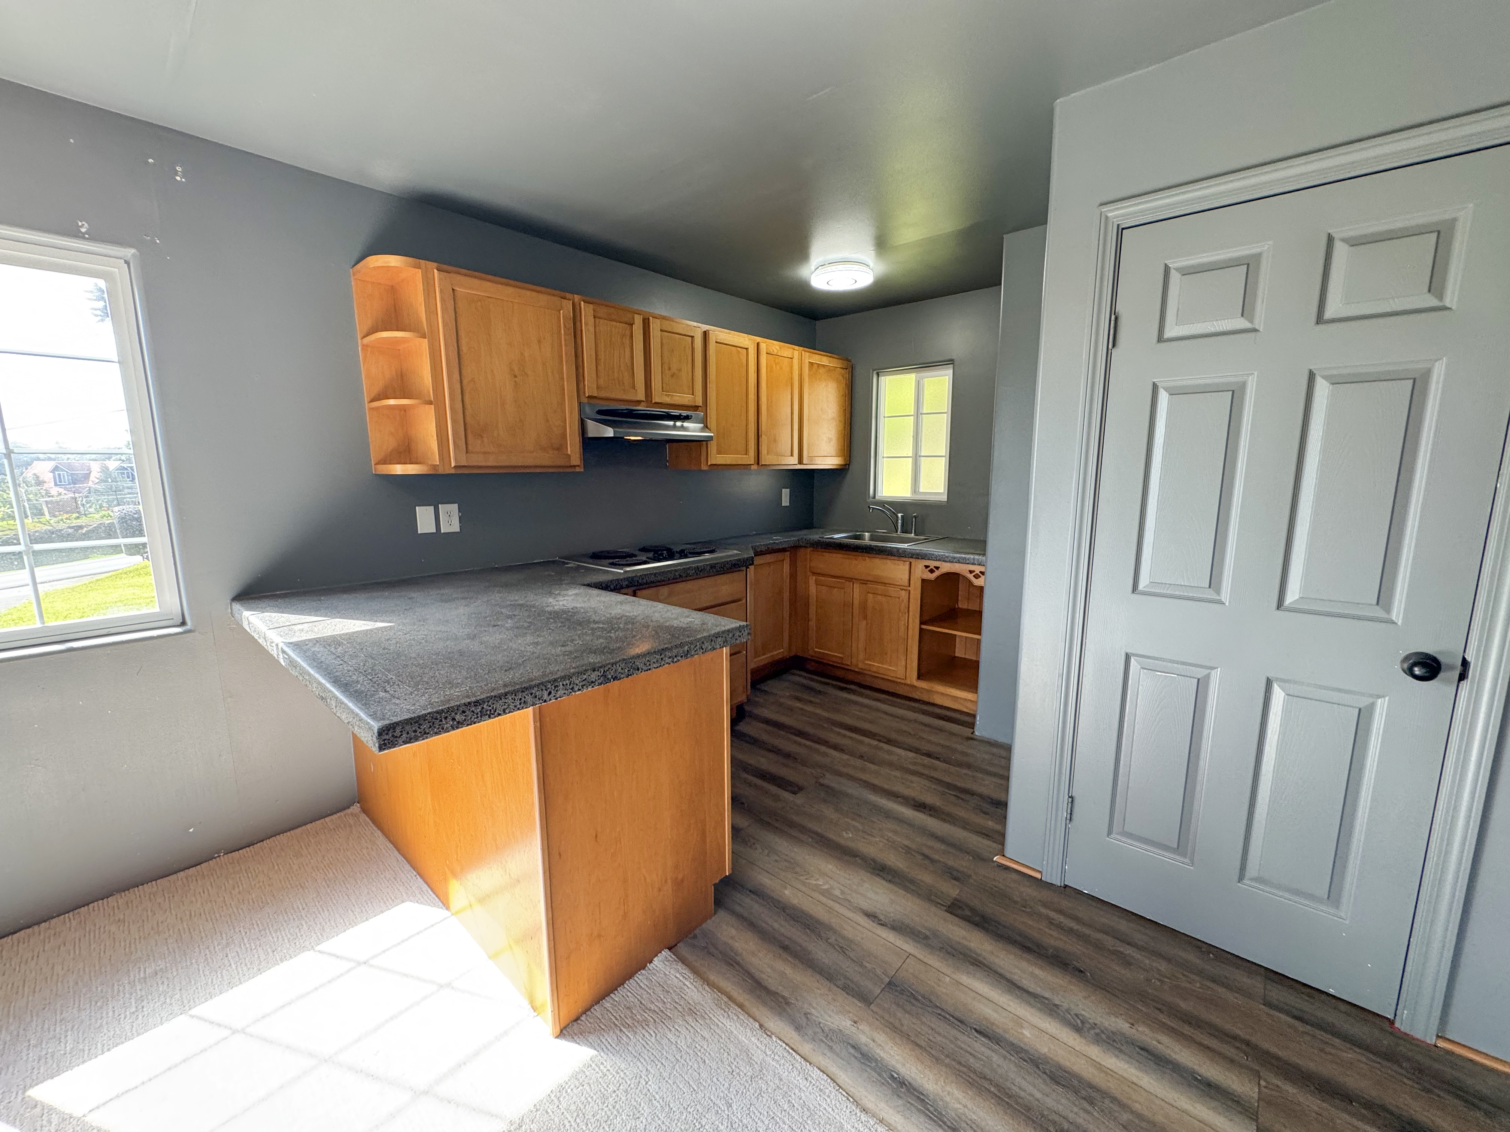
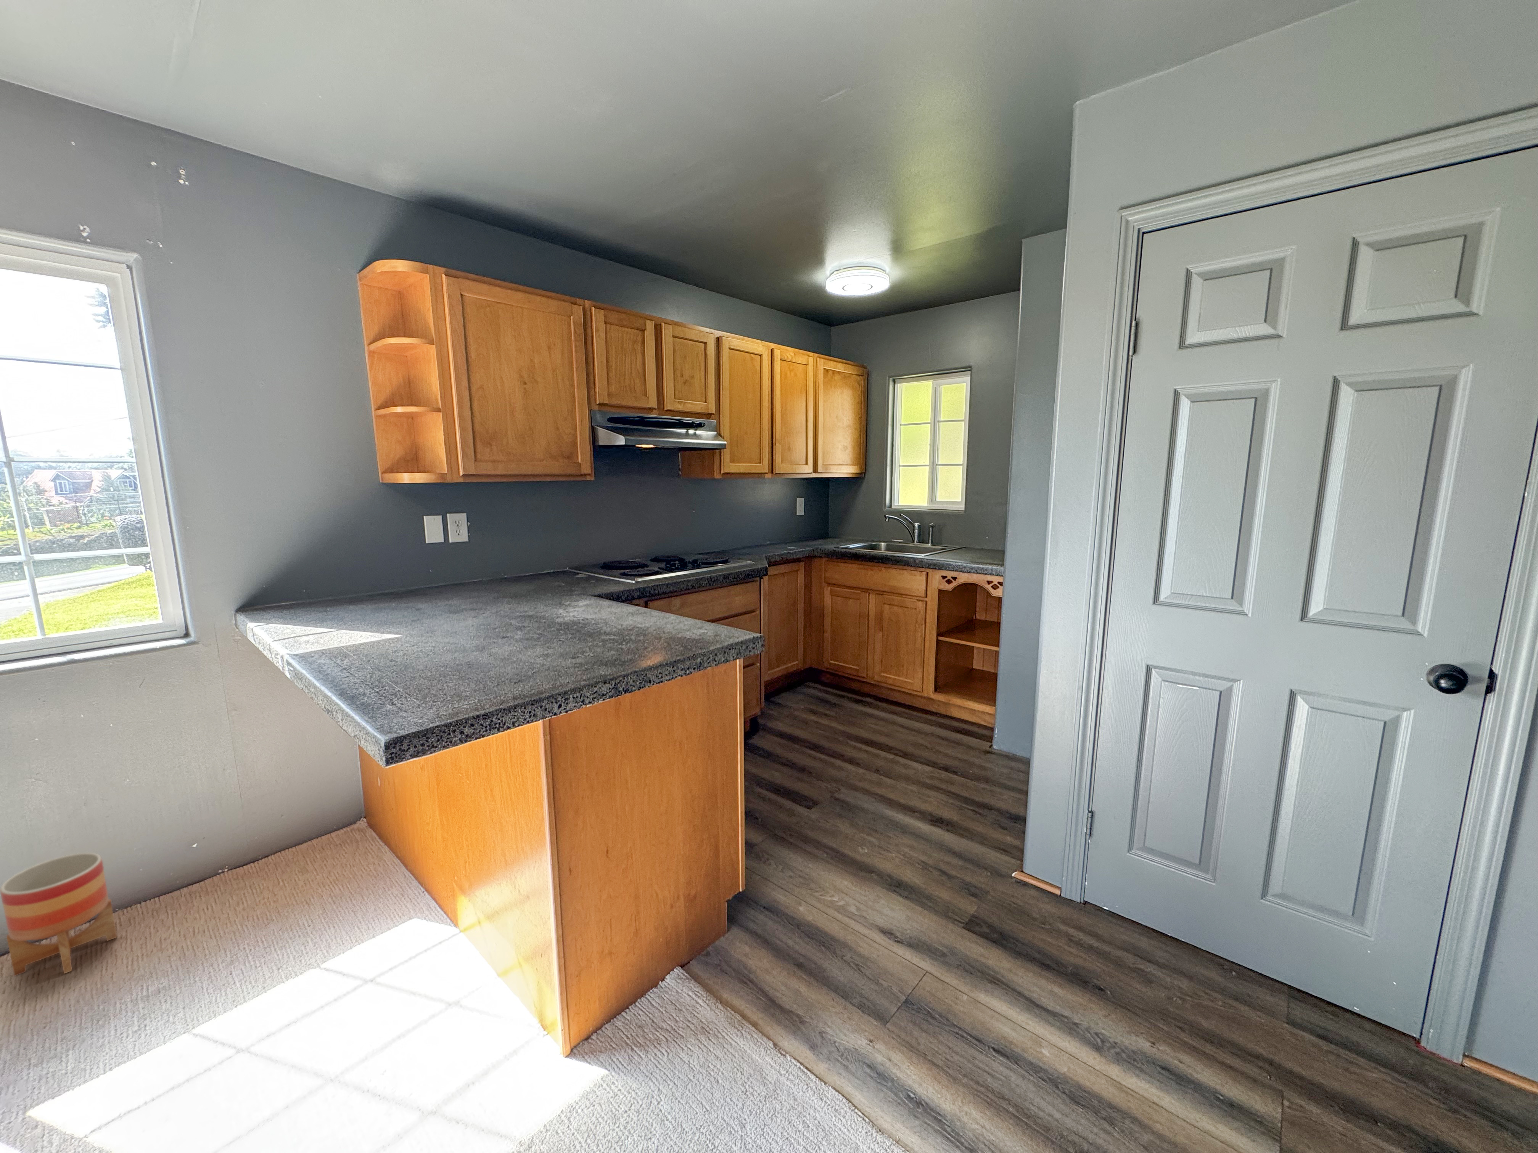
+ planter (61, 913)
